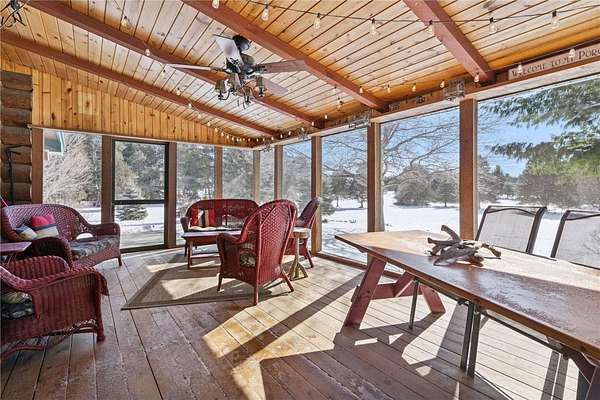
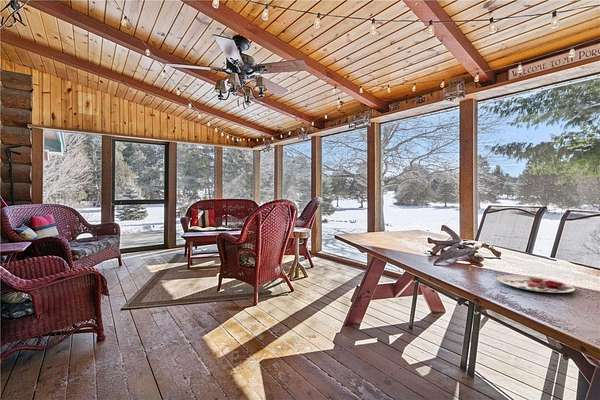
+ plate (533, 282)
